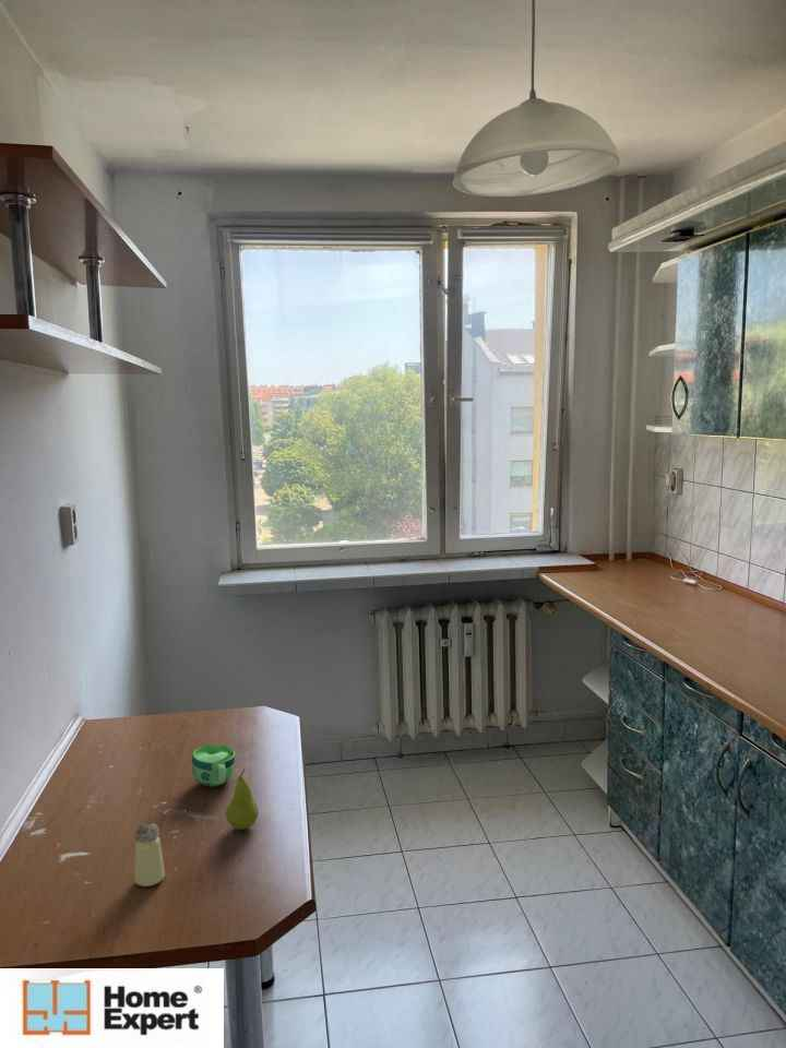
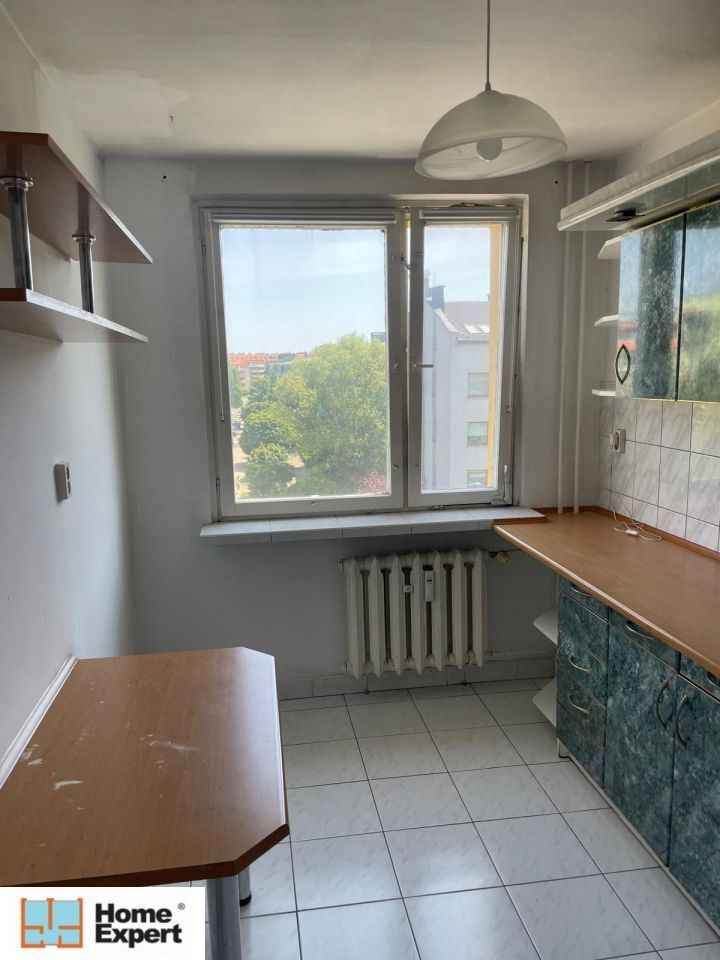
- cup (216, 769)
- saltshaker (147, 853)
- fruit (241, 797)
